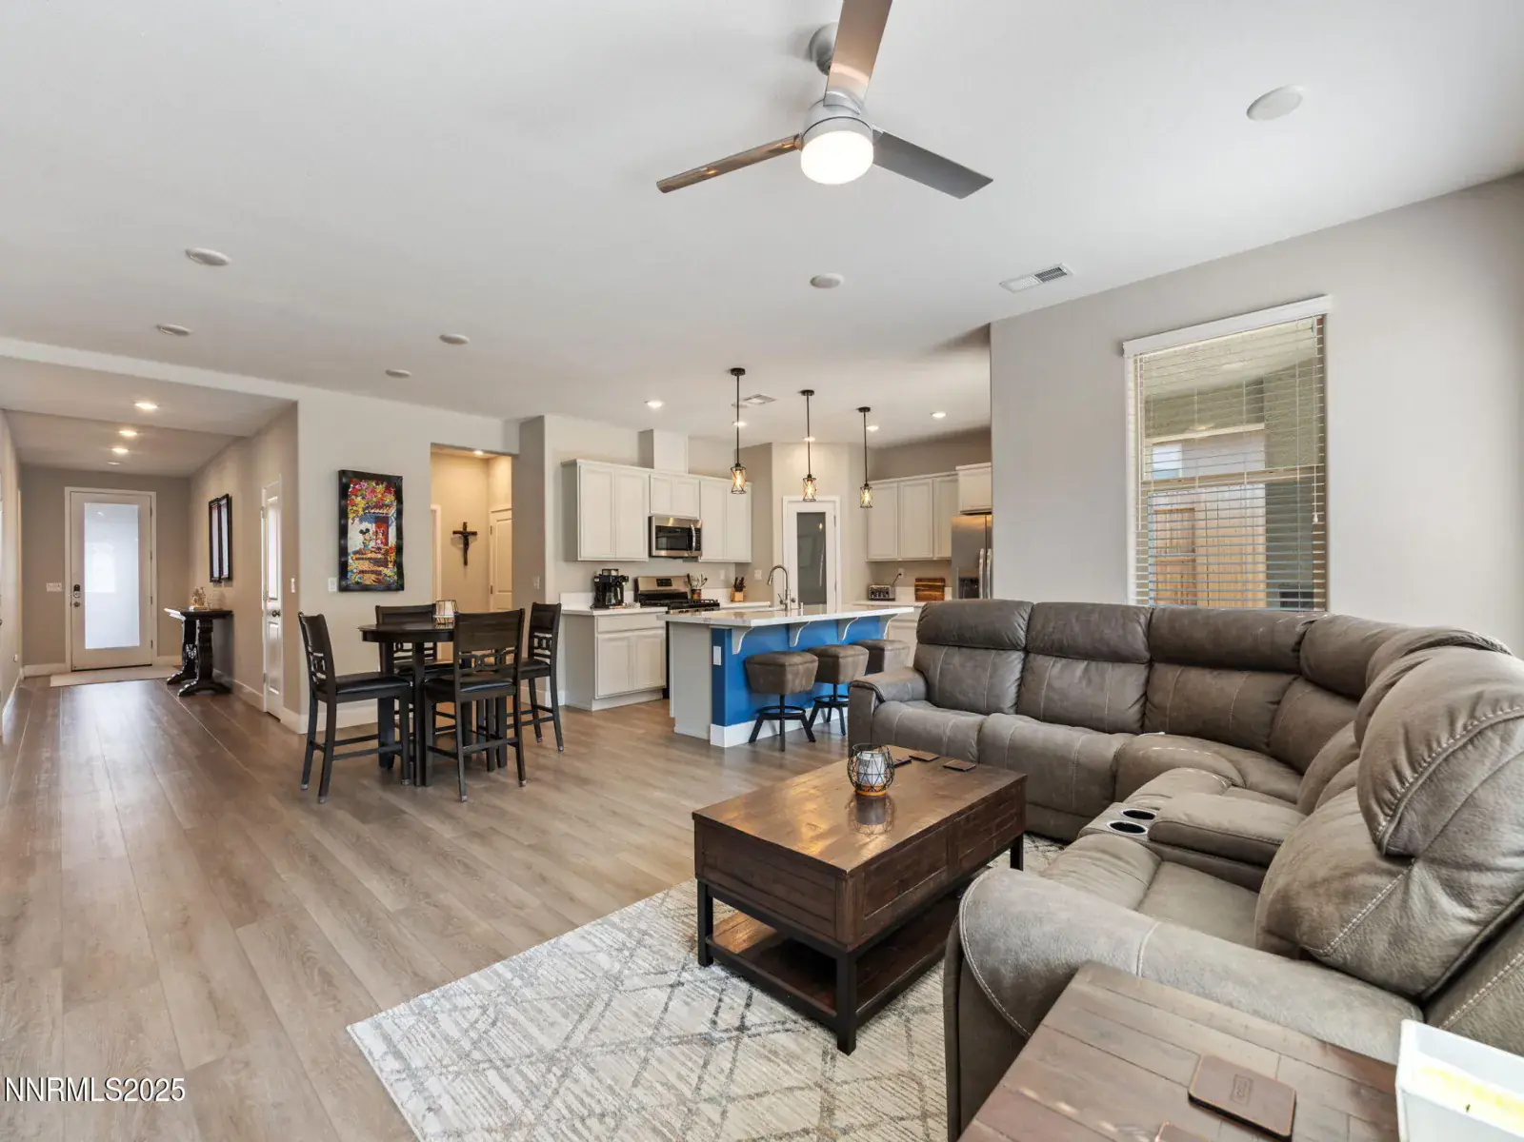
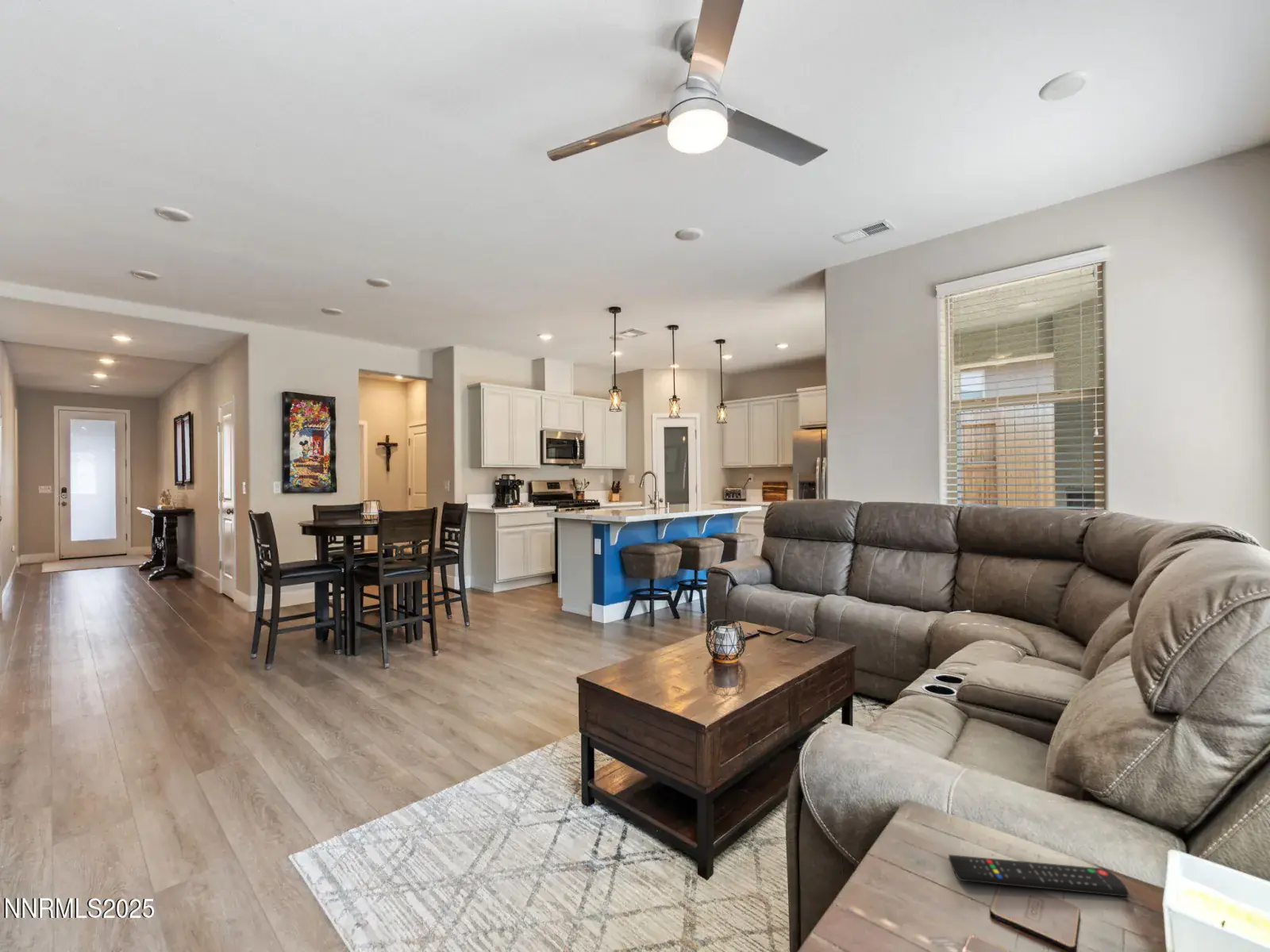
+ remote control (1036, 877)
